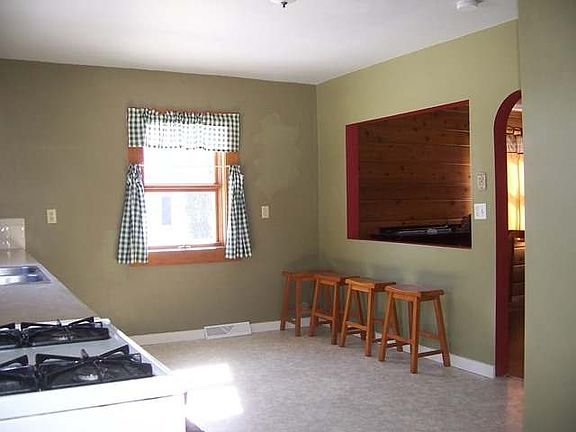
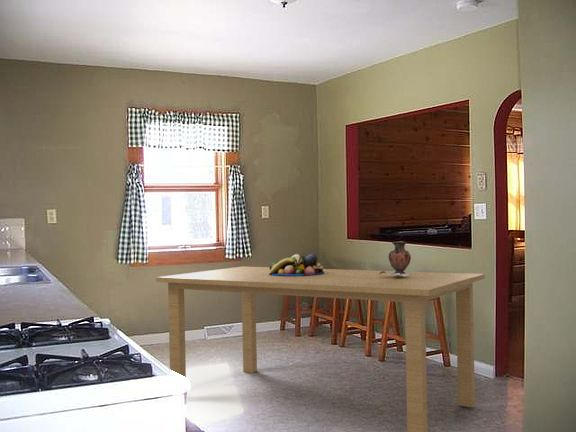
+ fruit bowl (296, 263)
+ dining table (327, 297)
+ vase (395, 259)
